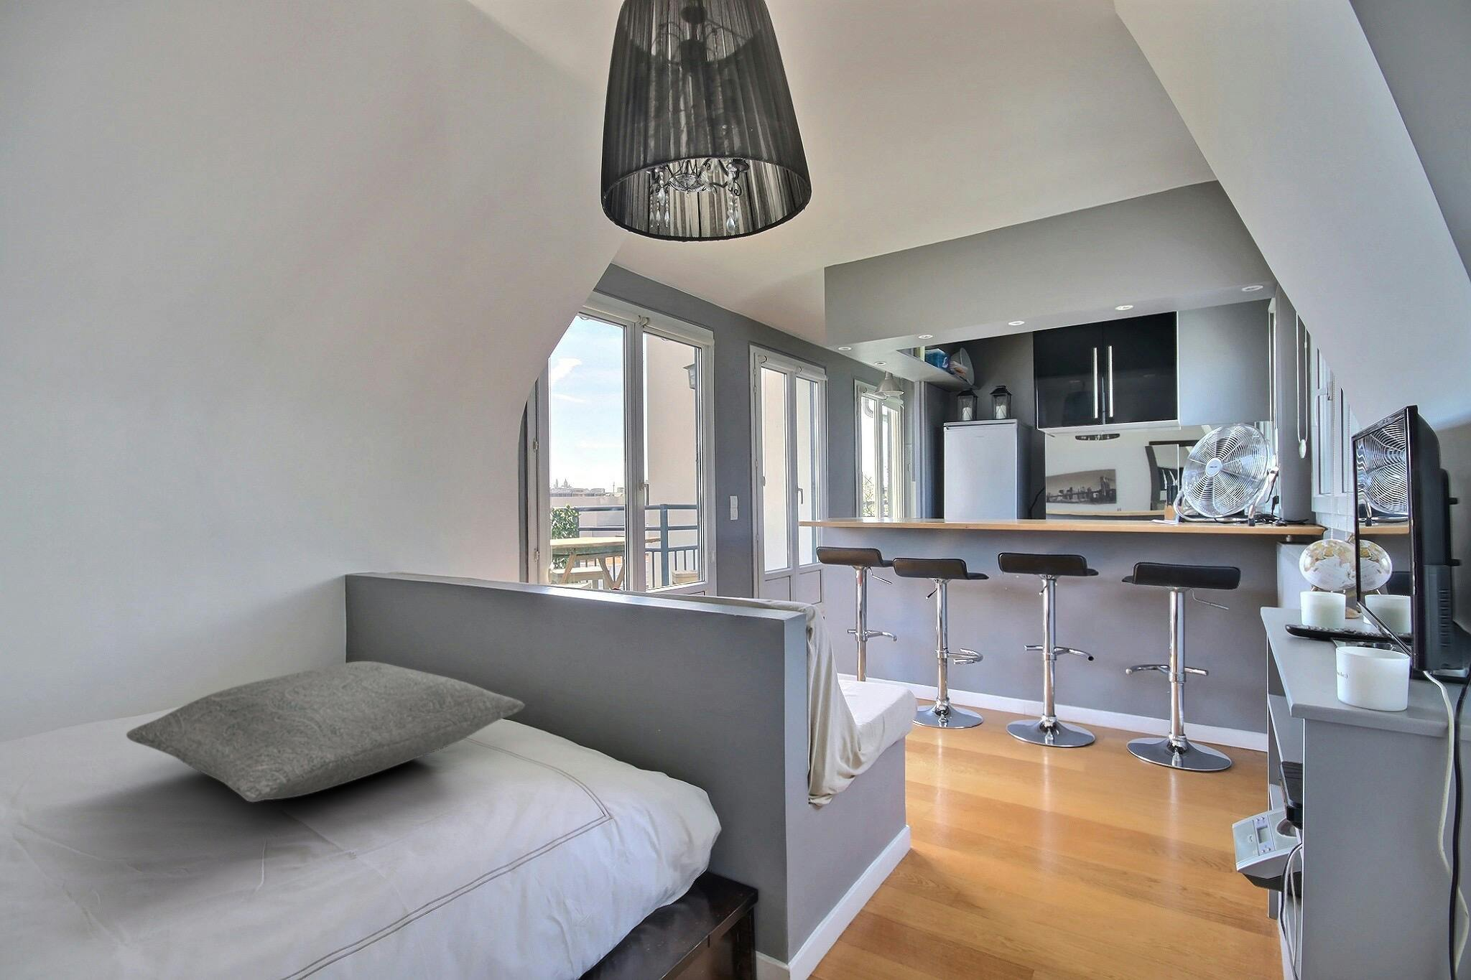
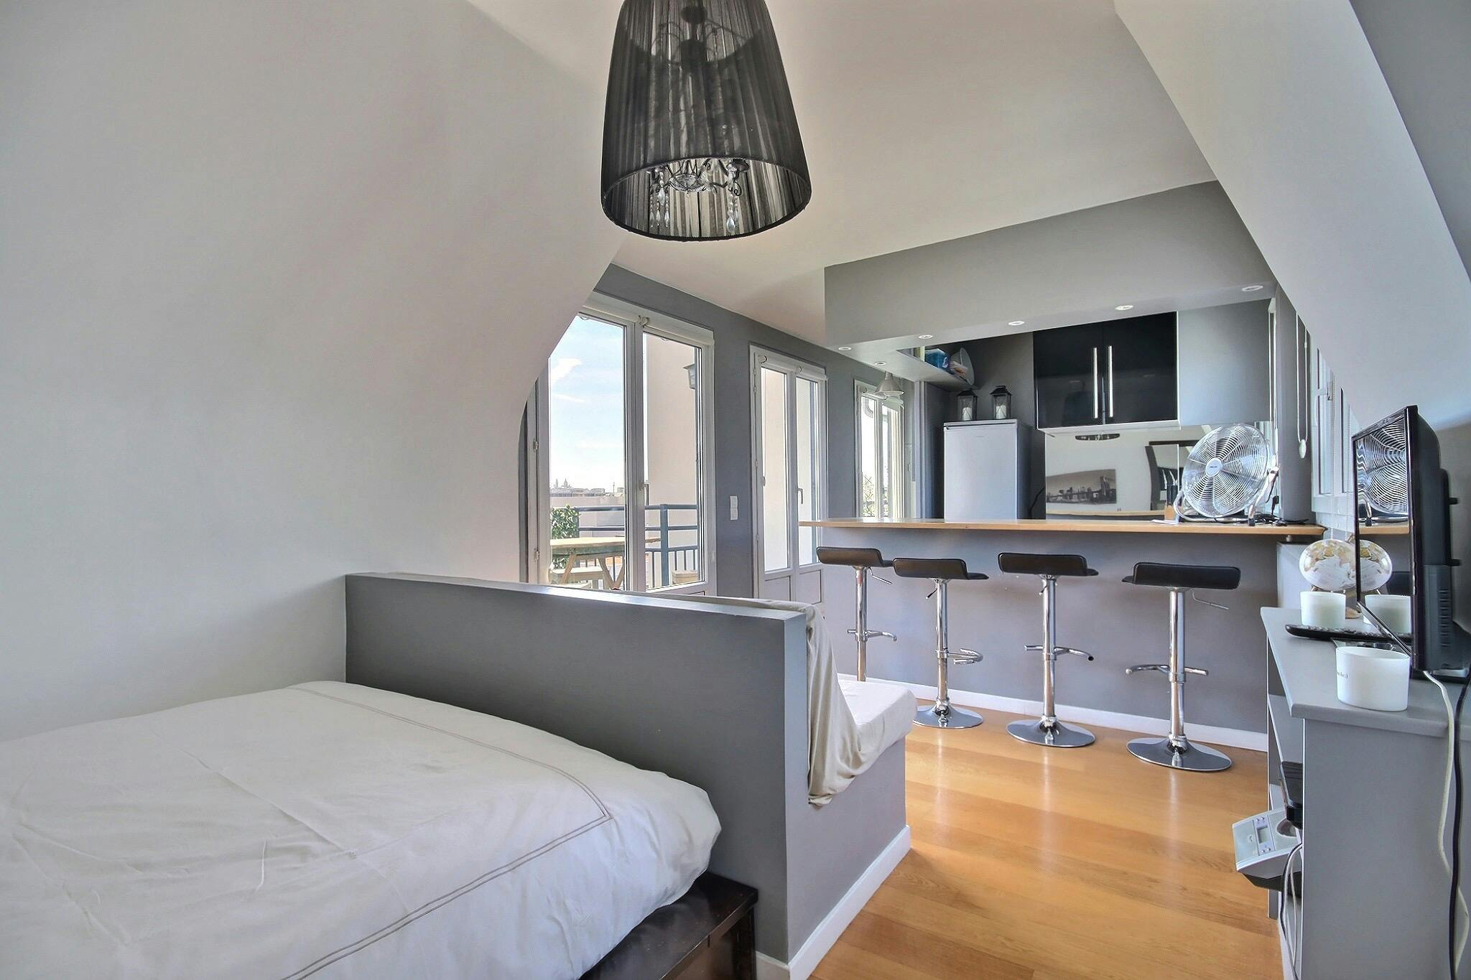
- pillow (336, 720)
